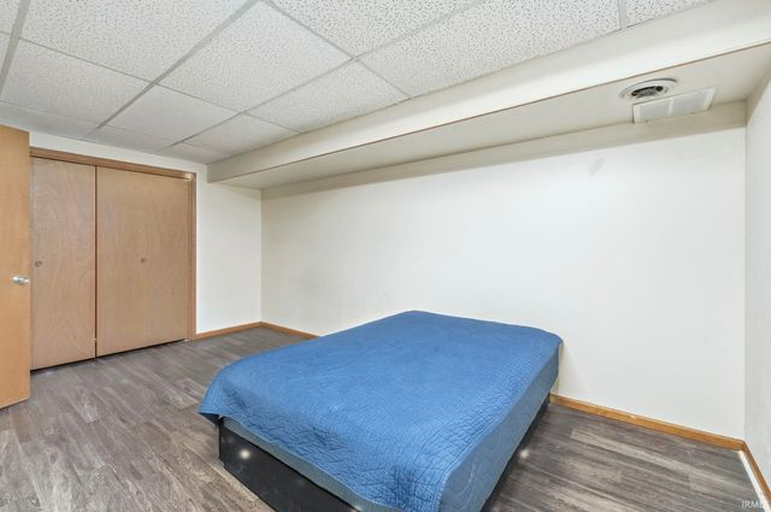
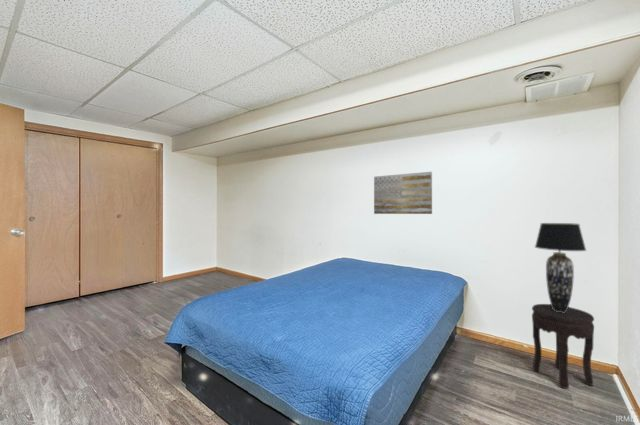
+ table lamp (559, 267)
+ wall art (401, 194)
+ side table (561, 344)
